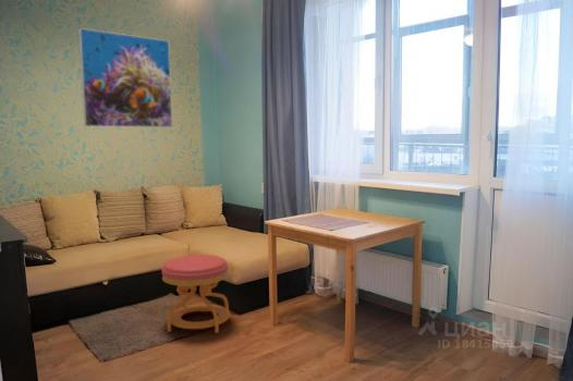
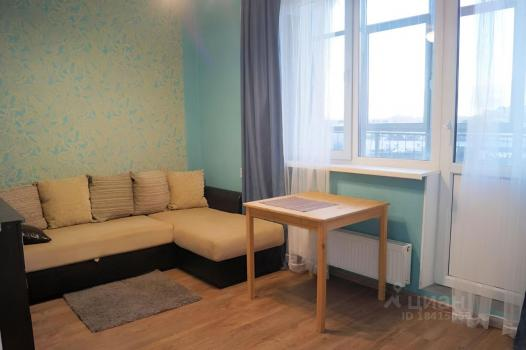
- stool (199, 291)
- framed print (129, 81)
